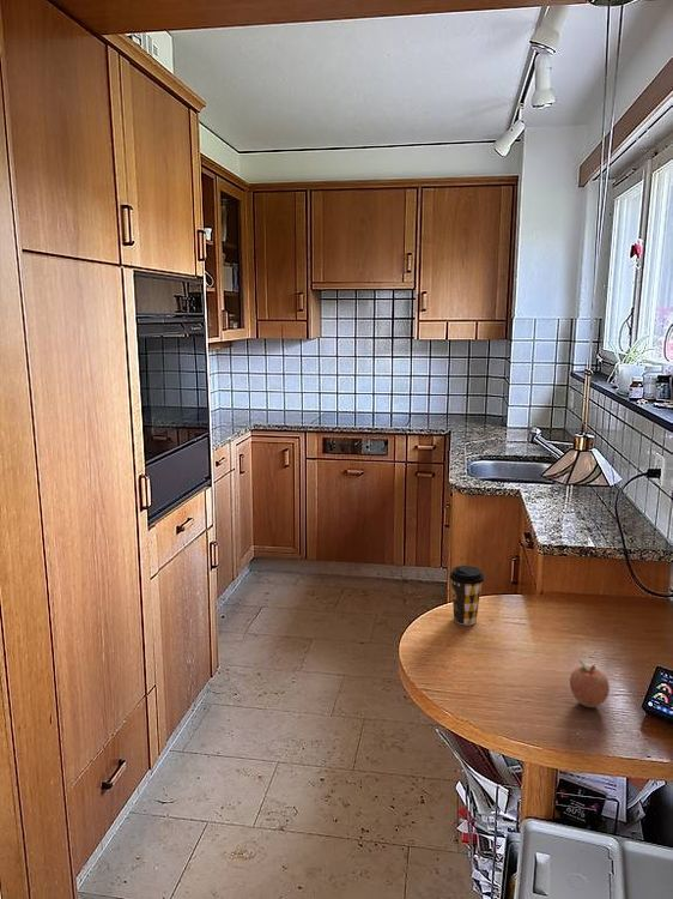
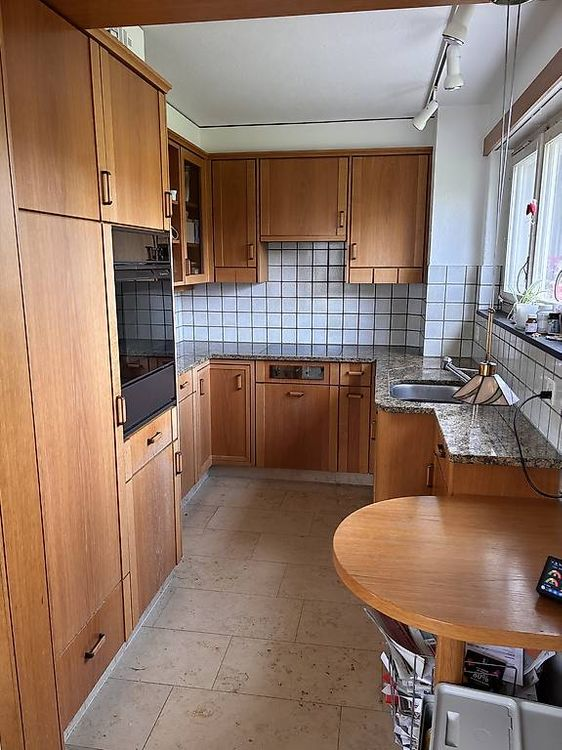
- coffee cup (466, 595)
- fruit (588, 682)
